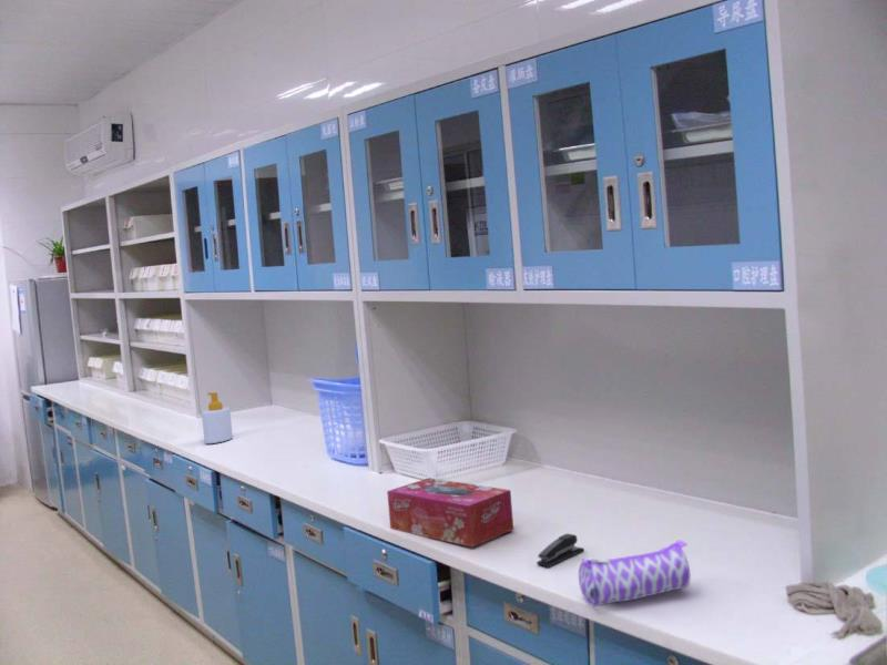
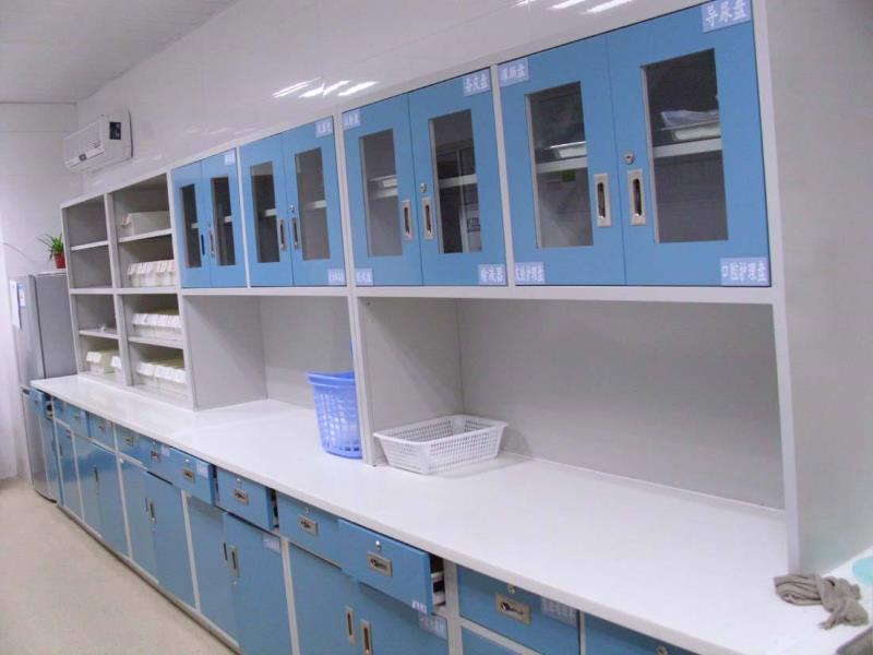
- stapler (559, 548)
- pencil case (632, 572)
- soap bottle (216, 417)
- tissue box (449, 510)
